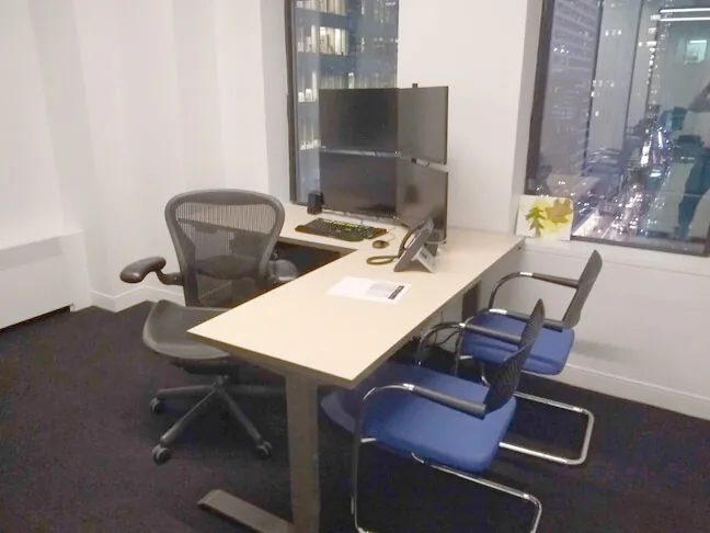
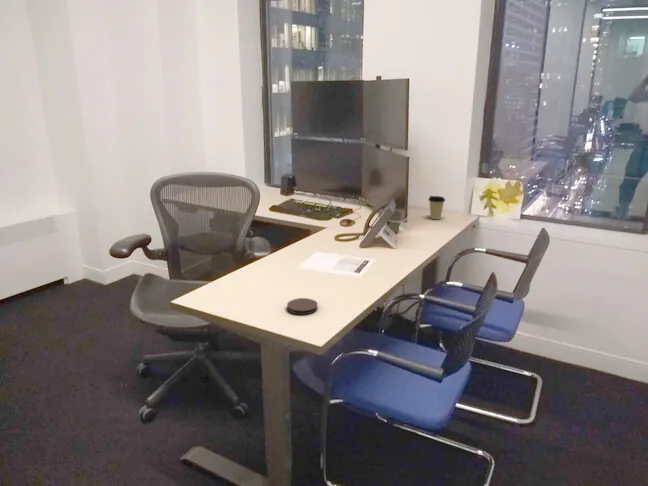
+ coffee cup (436, 207)
+ coaster (302, 306)
